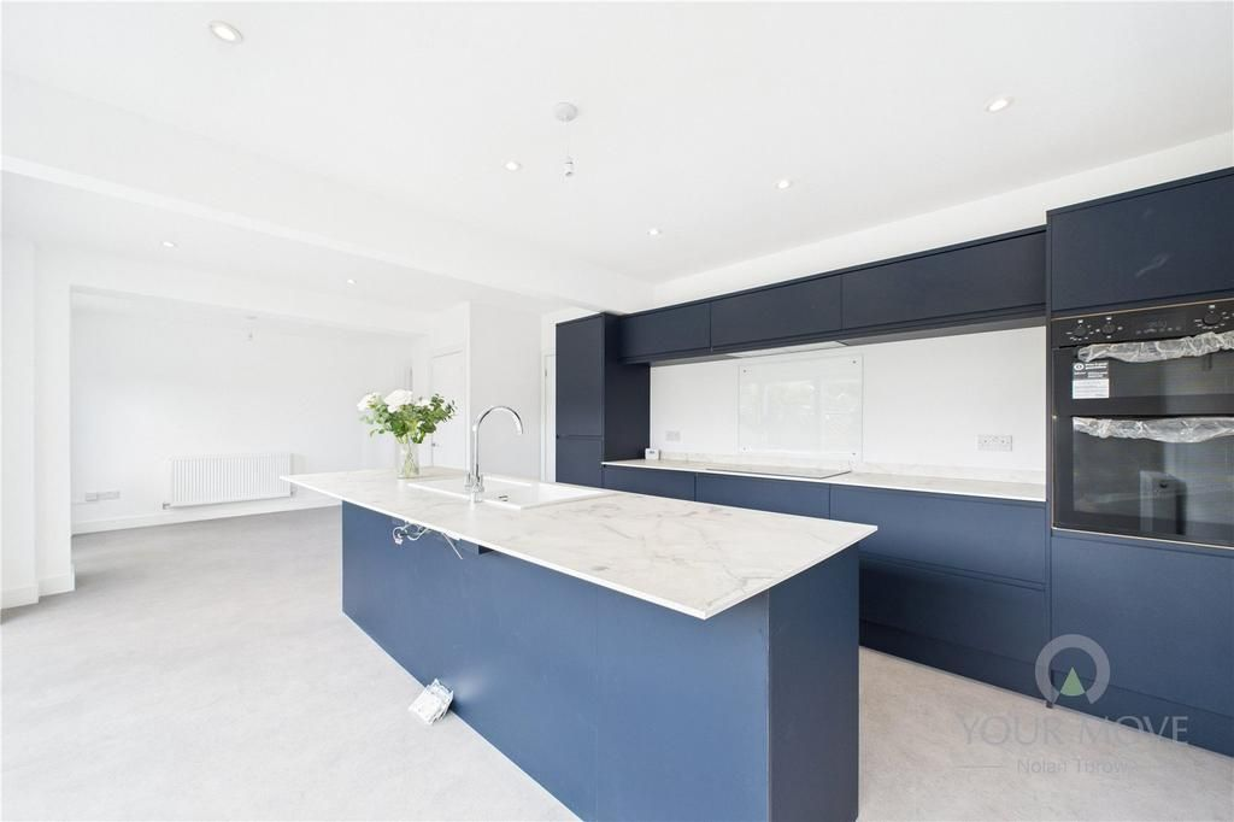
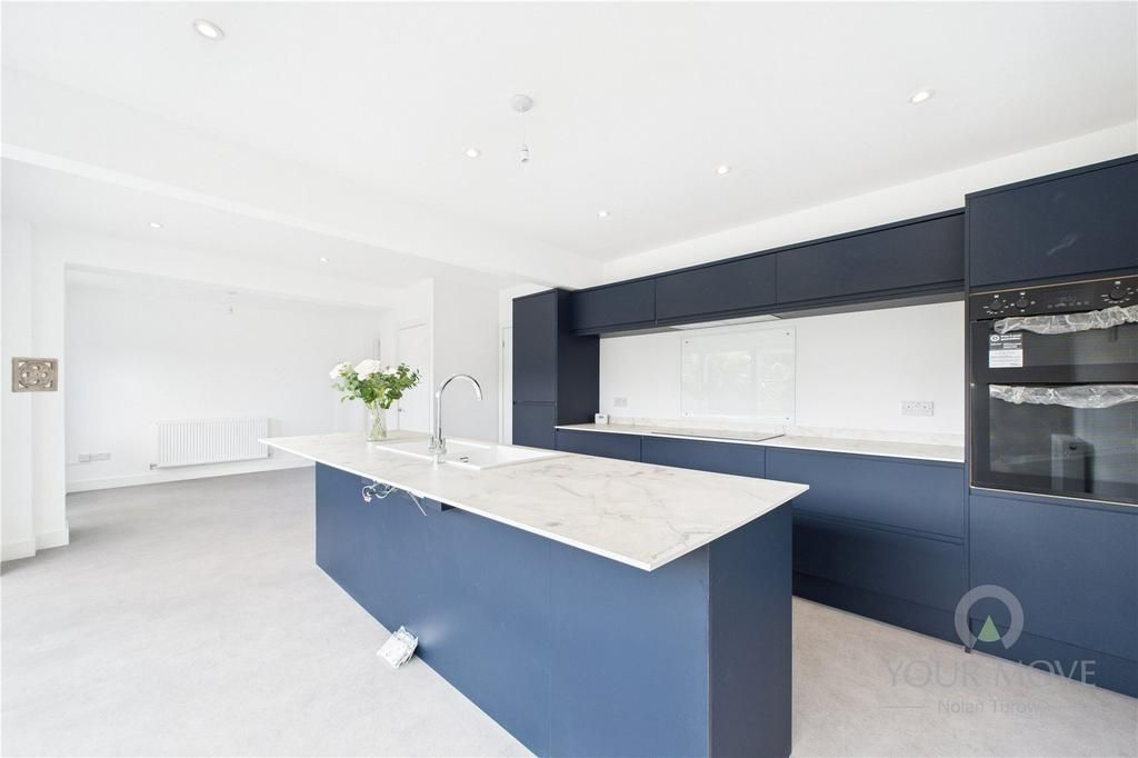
+ wall ornament (34, 375)
